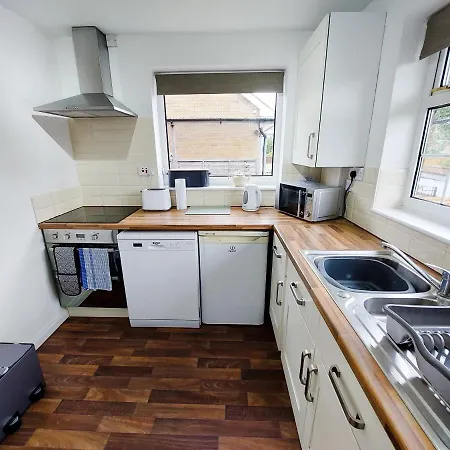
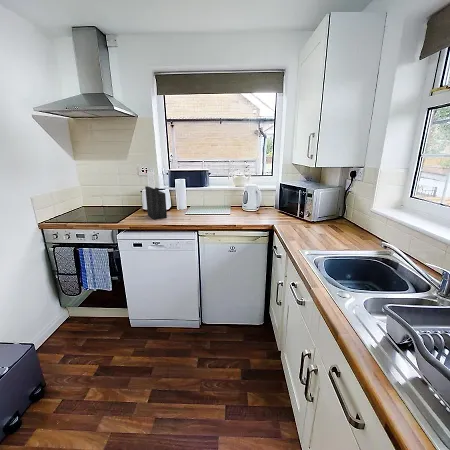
+ knife block (156, 194)
